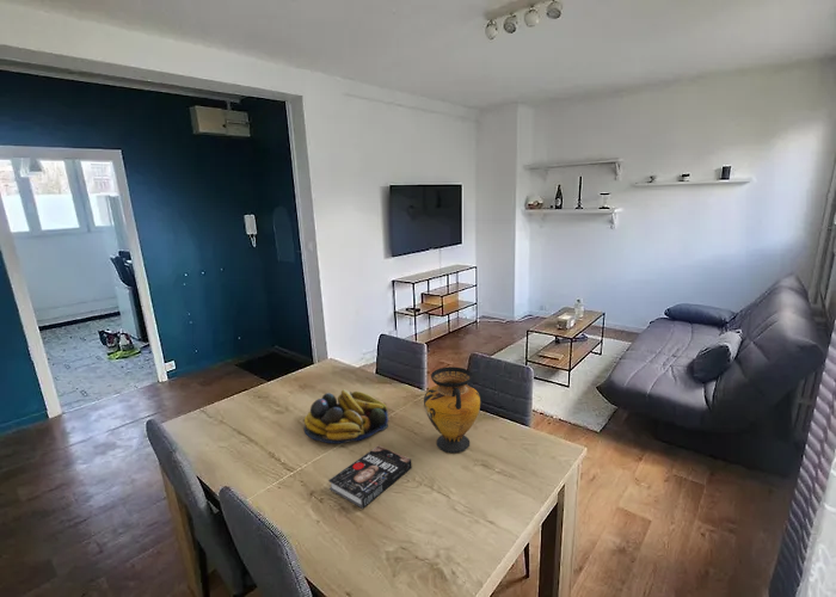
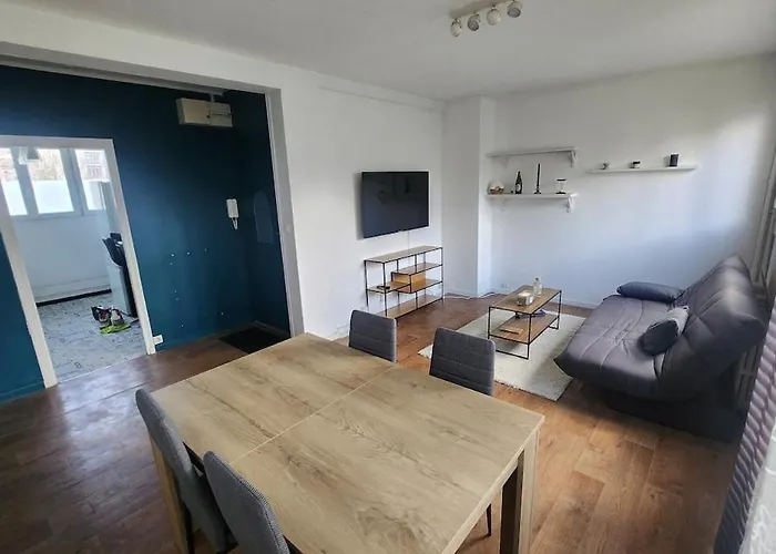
- fruit bowl (345, 408)
- vase (451, 410)
- book (371, 473)
